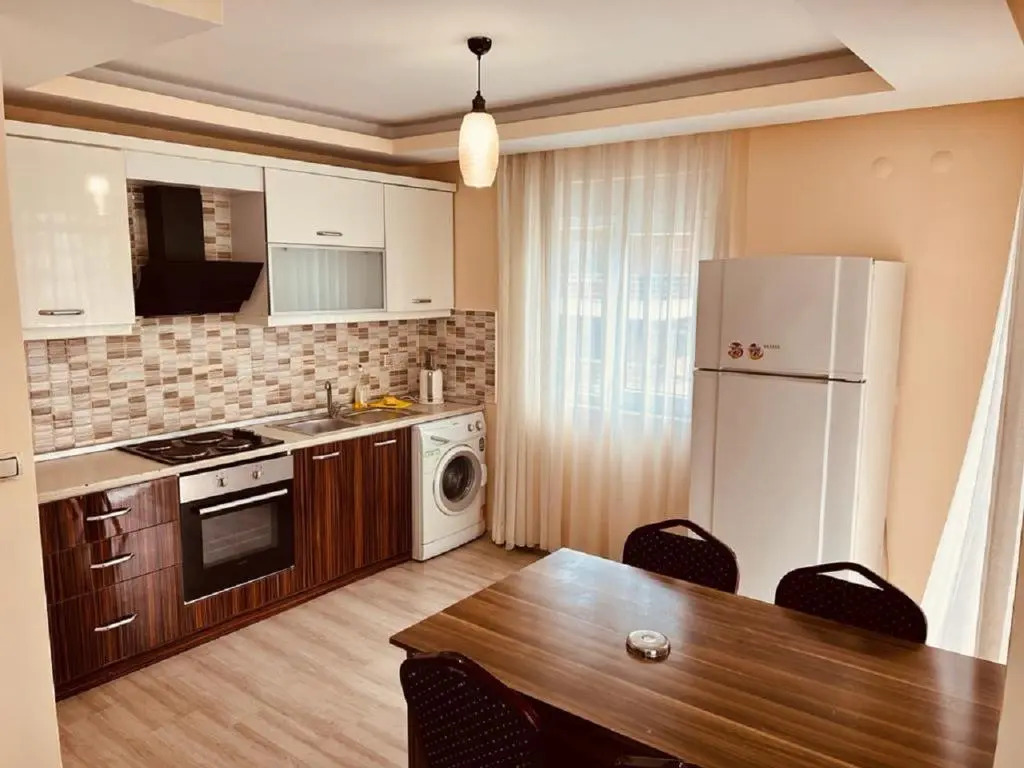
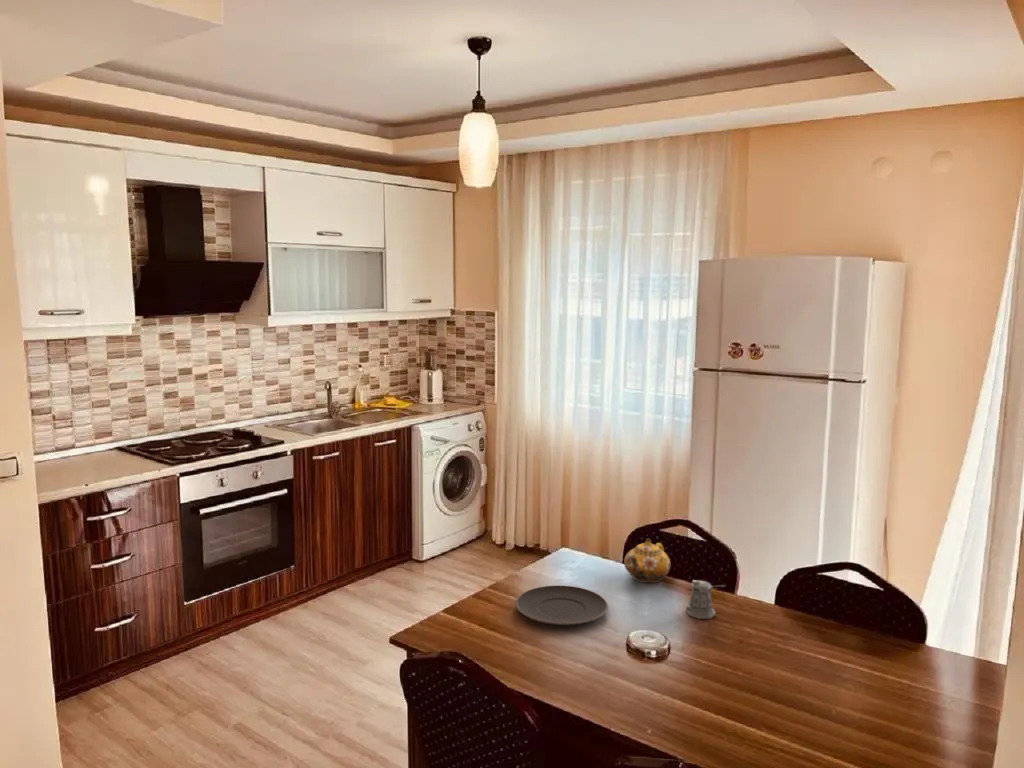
+ teapot (647, 558)
+ pepper shaker (704, 597)
+ plate (561, 606)
